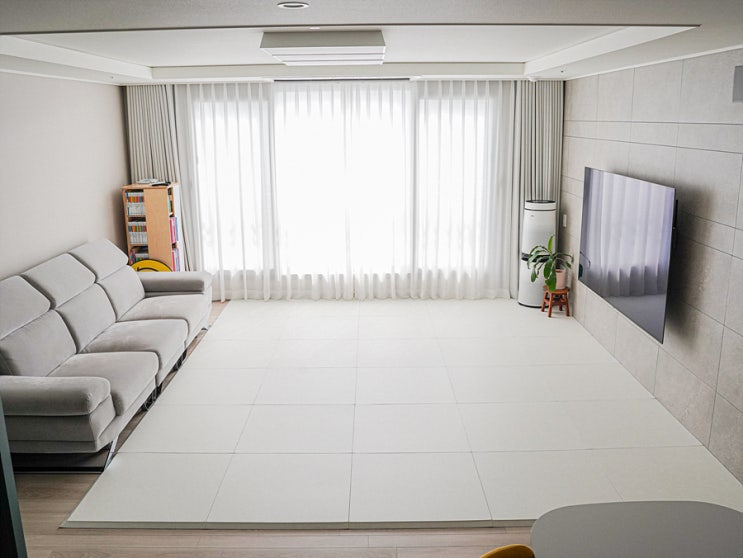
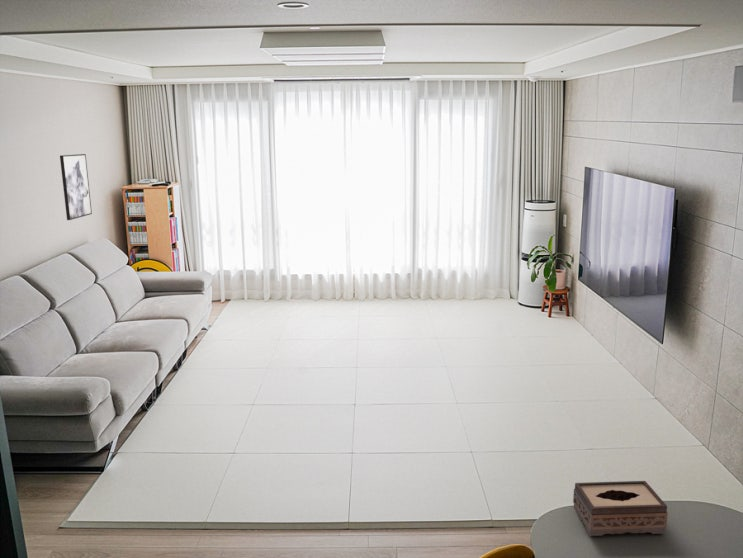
+ wall art (76, 186)
+ tissue box (618, 507)
